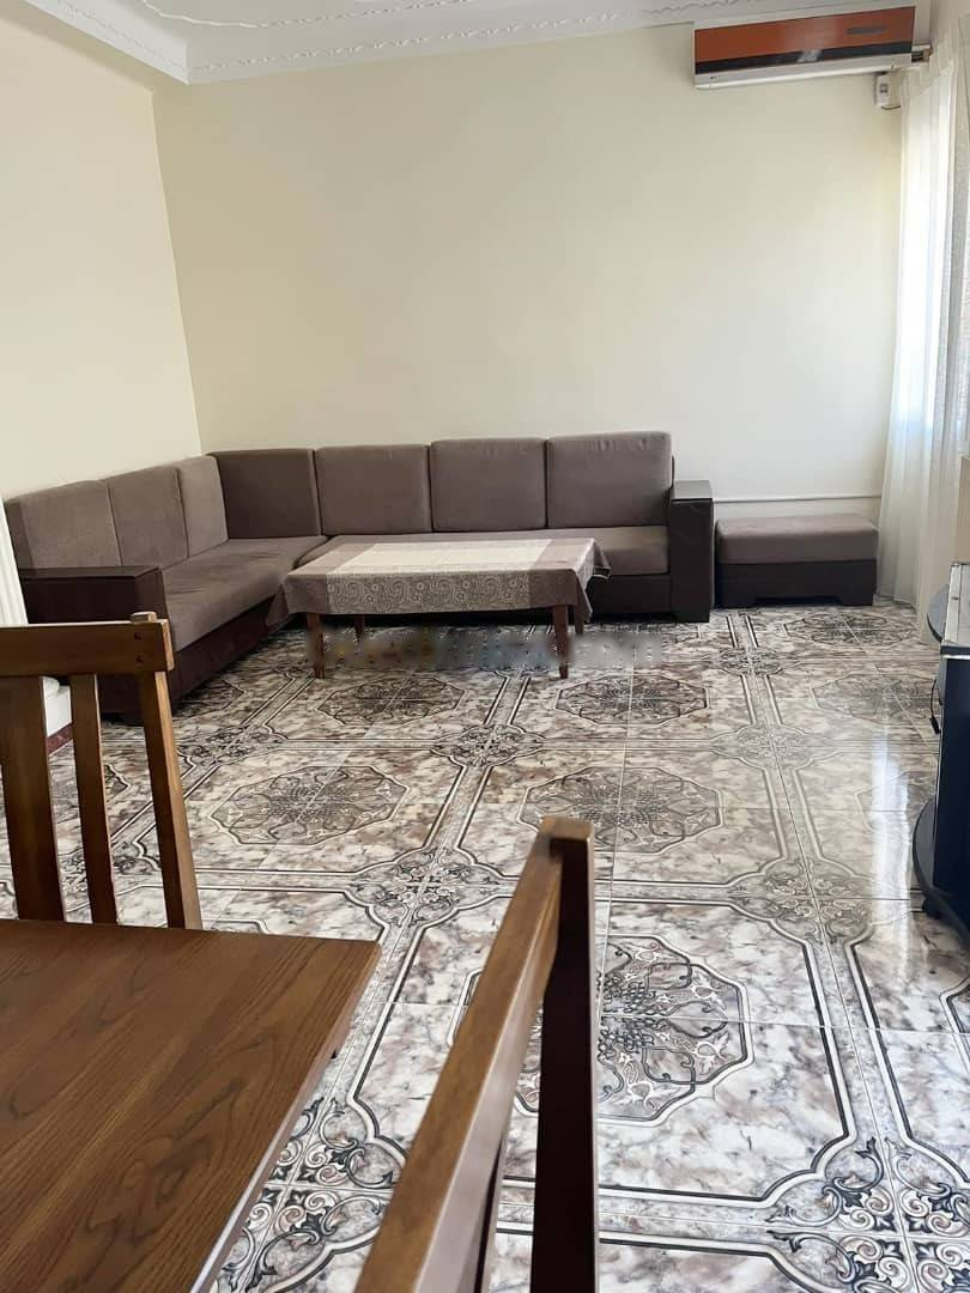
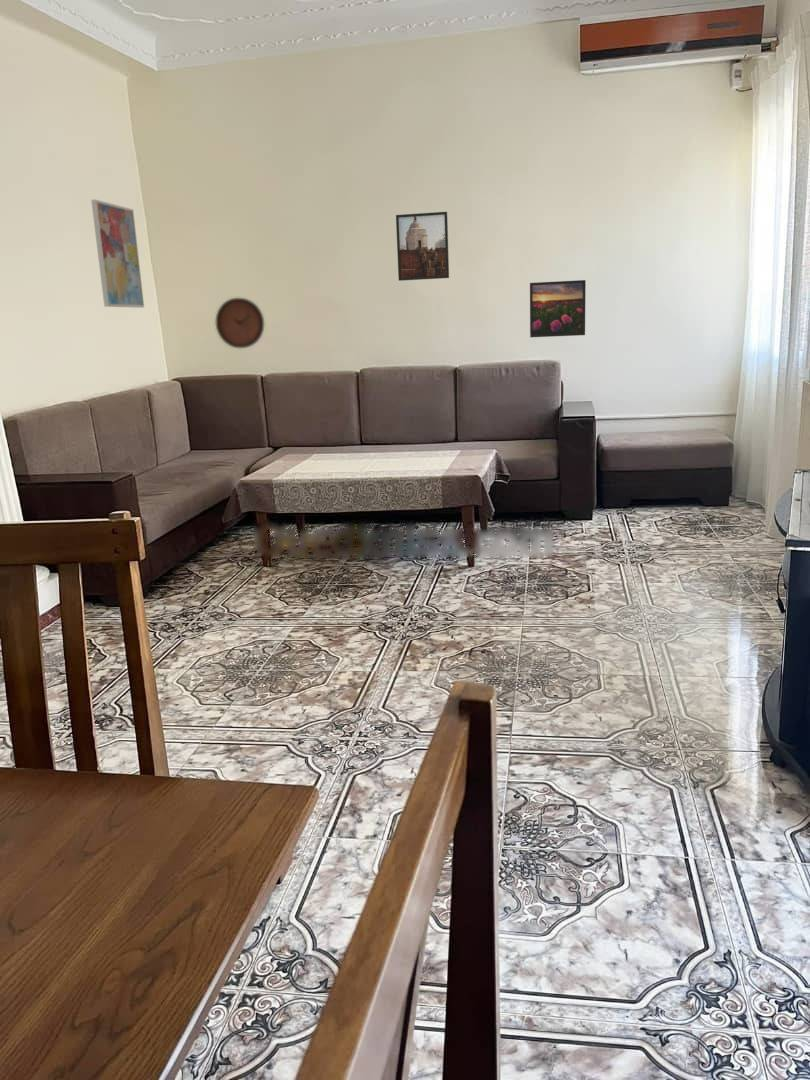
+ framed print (557, 309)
+ clock (239, 323)
+ wall art (119, 256)
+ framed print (422, 246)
